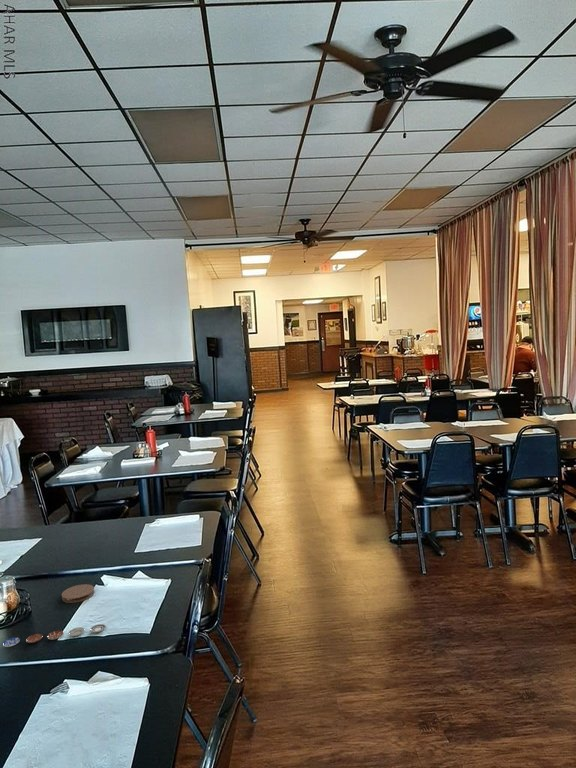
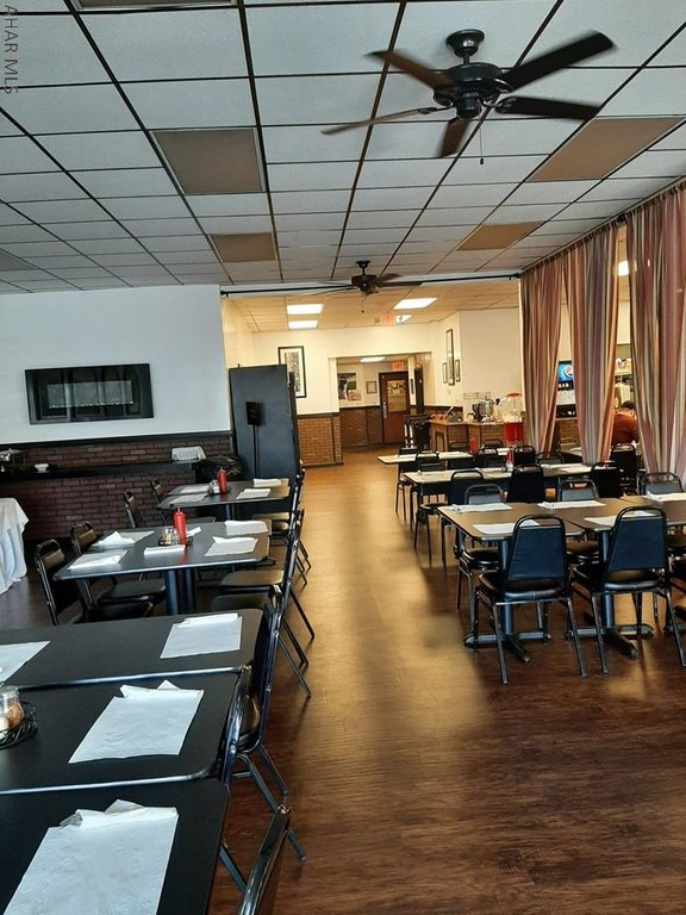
- plate (55, 635)
- coaster (78, 593)
